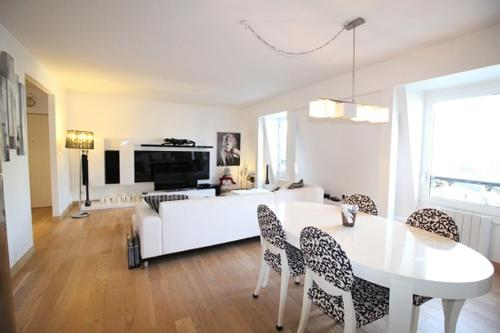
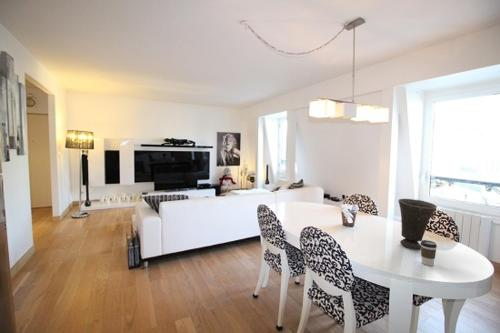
+ vase (415, 224)
+ coffee cup (428, 252)
